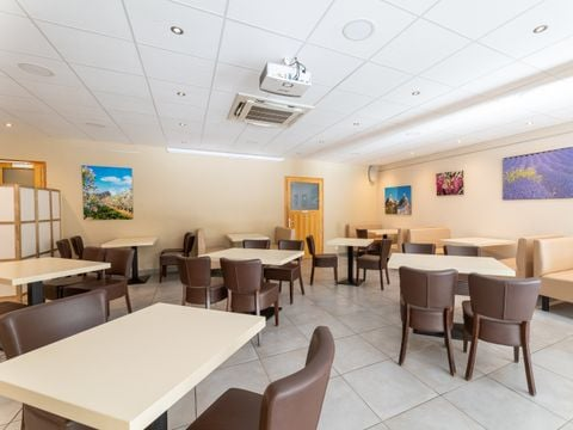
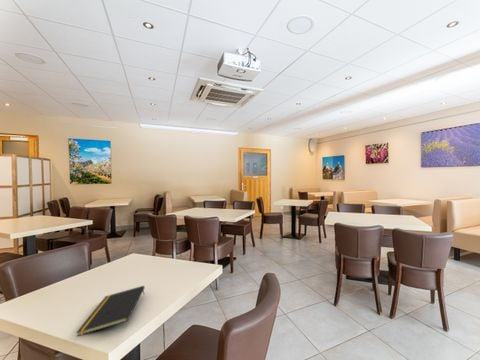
+ notepad (115, 307)
